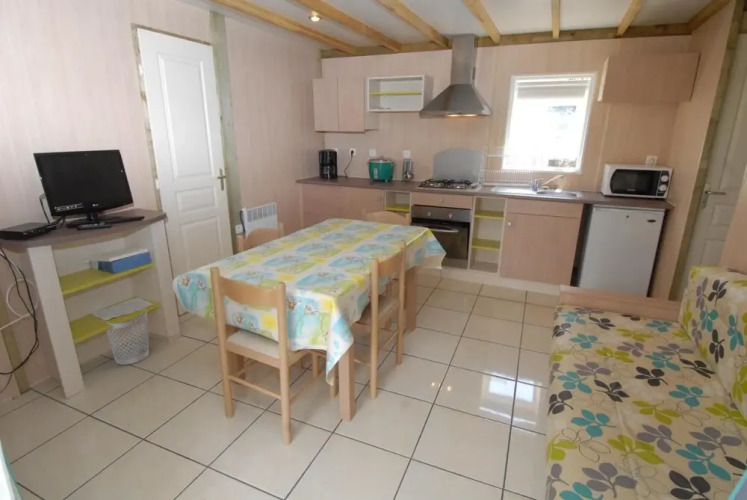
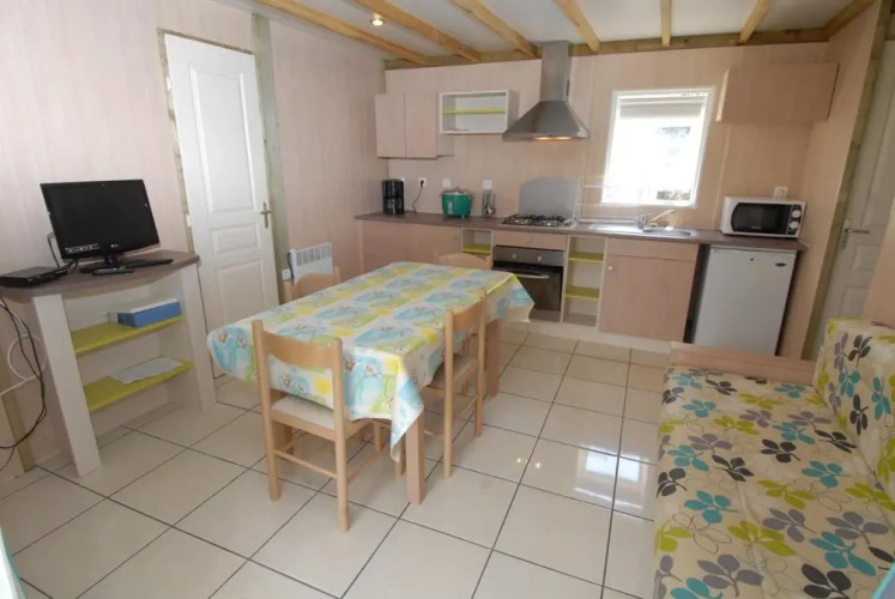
- wastebasket (129, 337)
